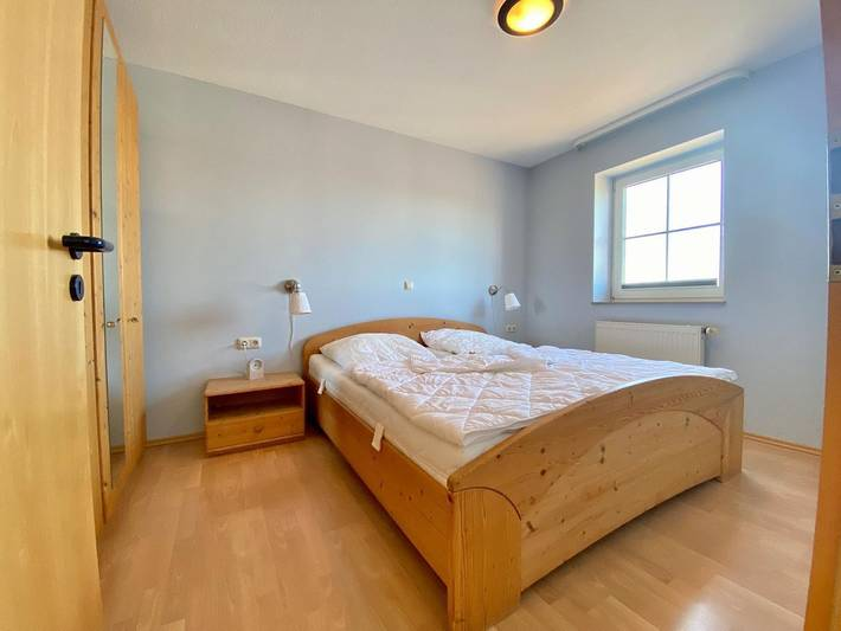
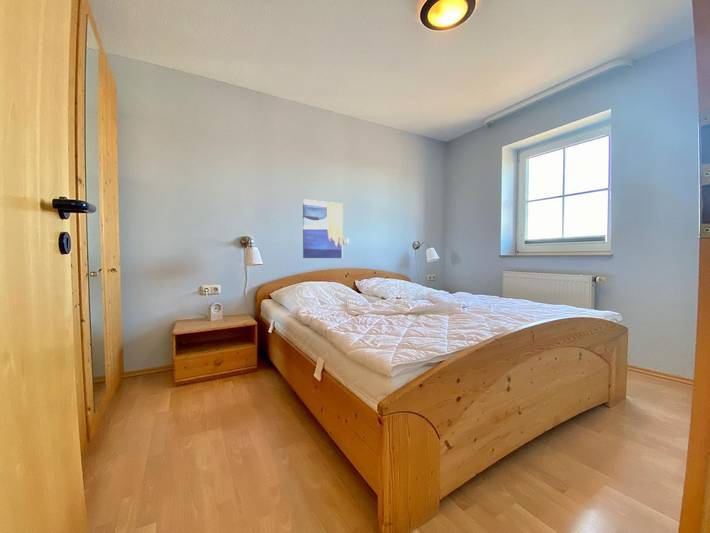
+ wall art (323, 230)
